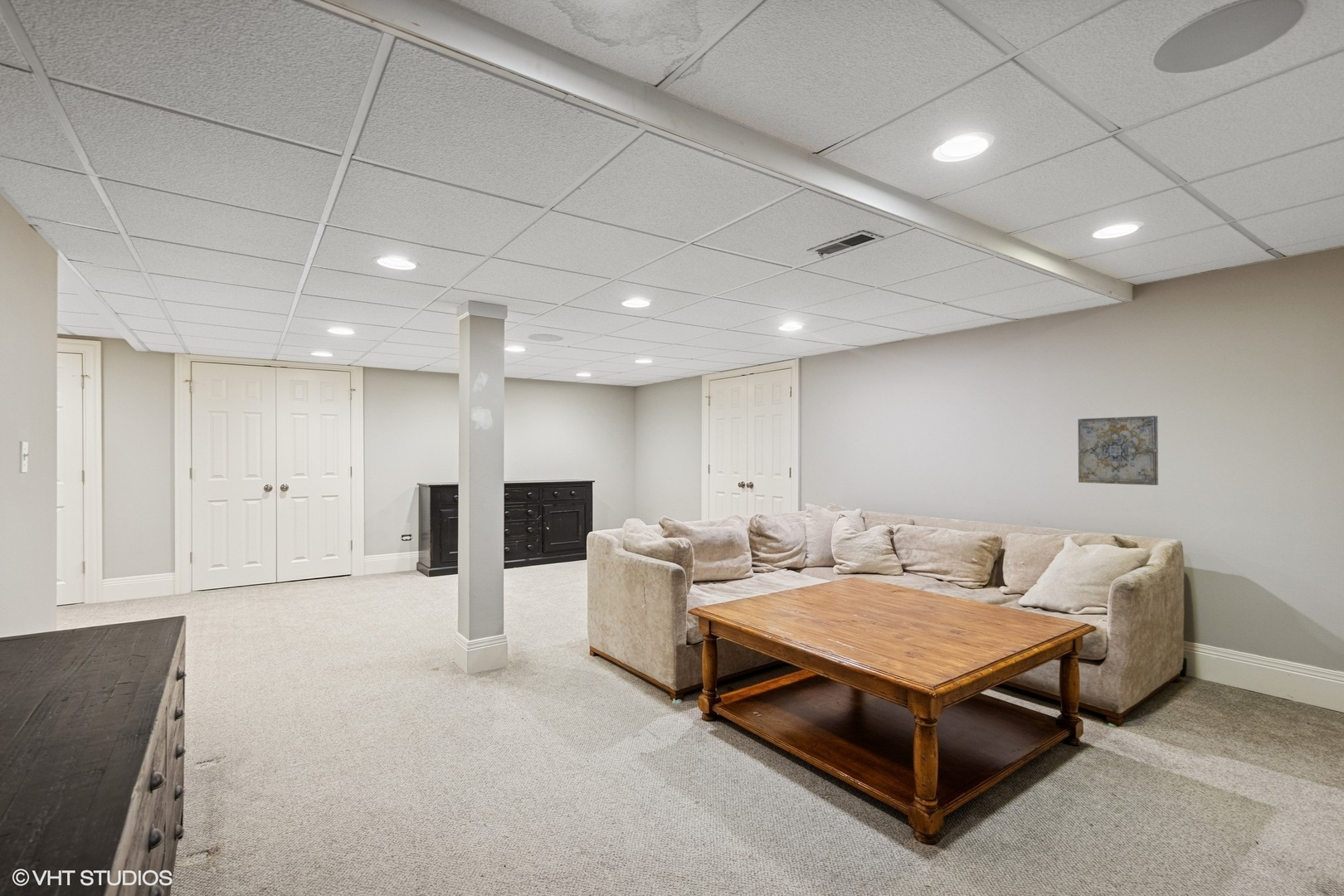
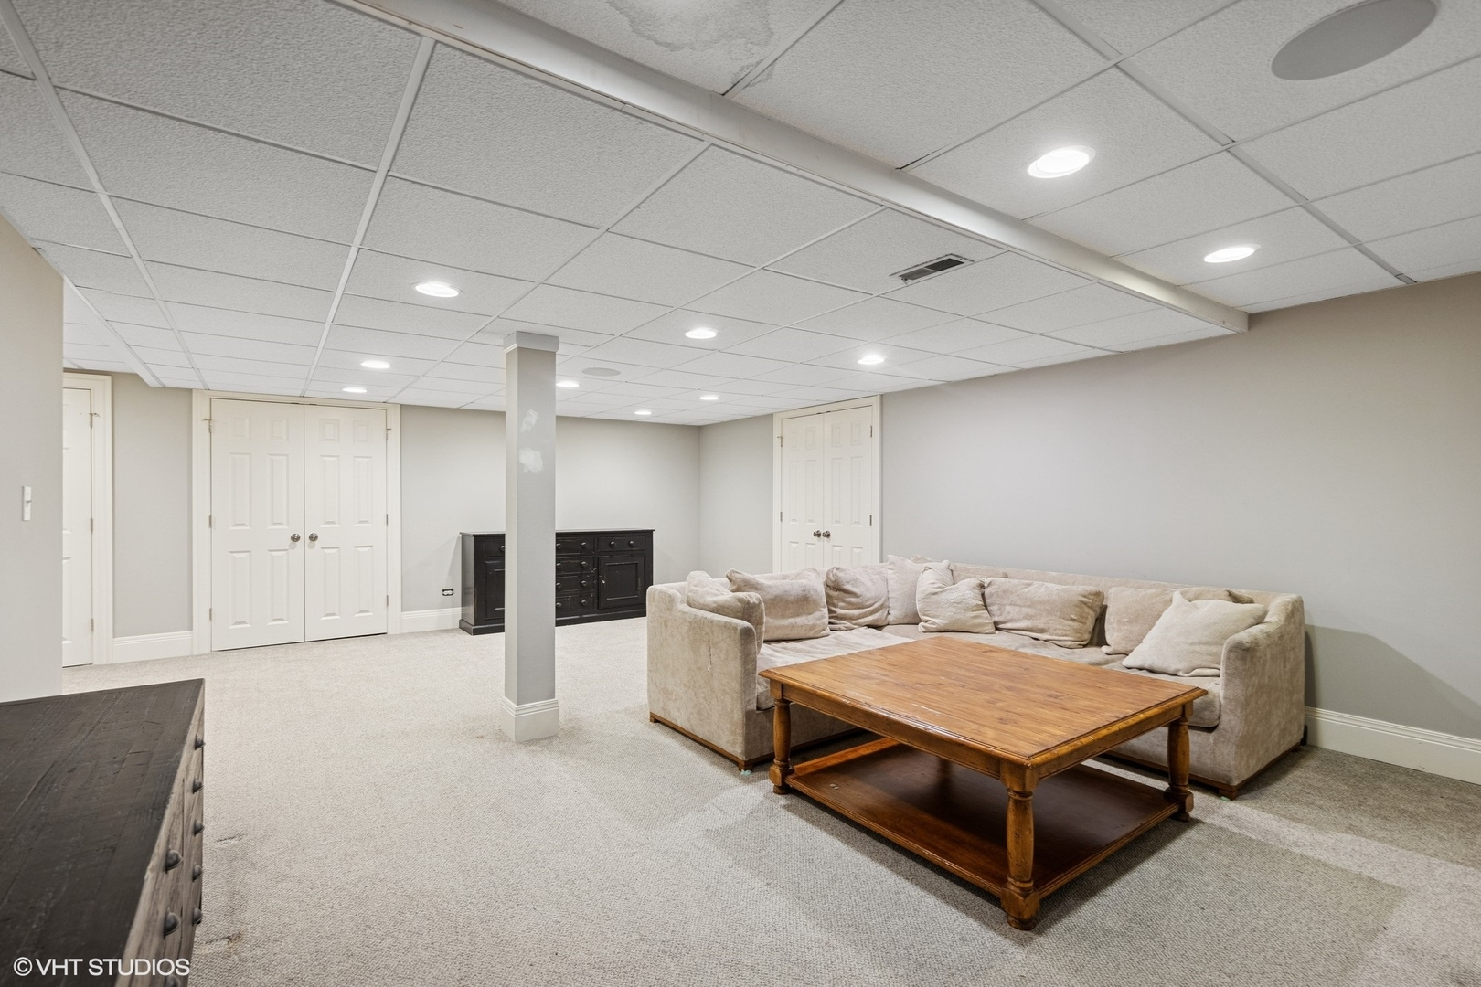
- wall art (1116, 450)
